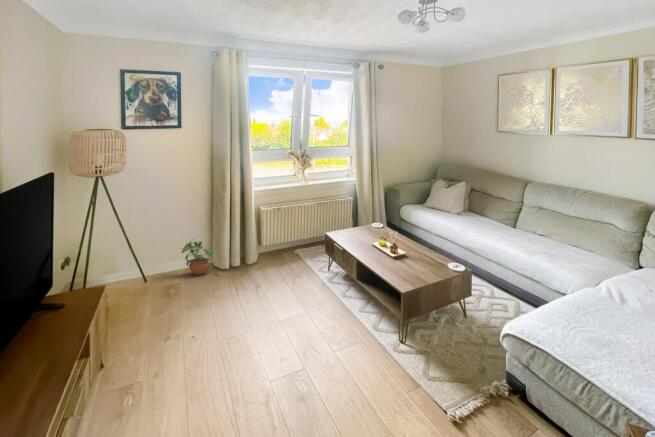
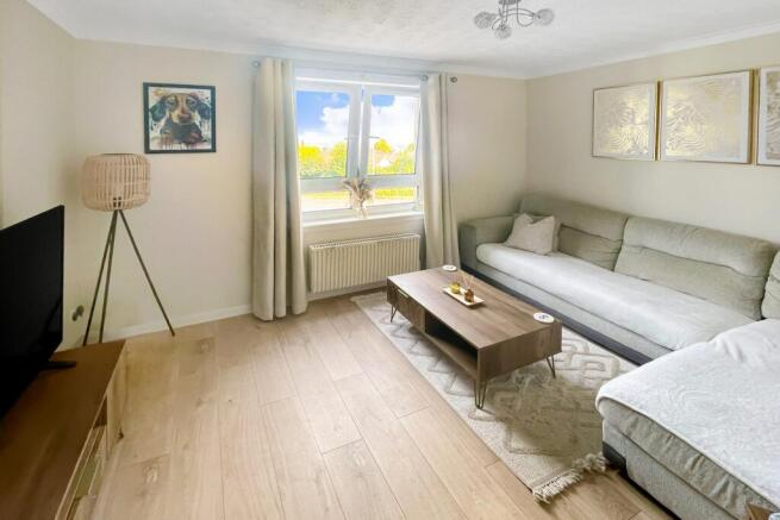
- potted plant (196, 255)
